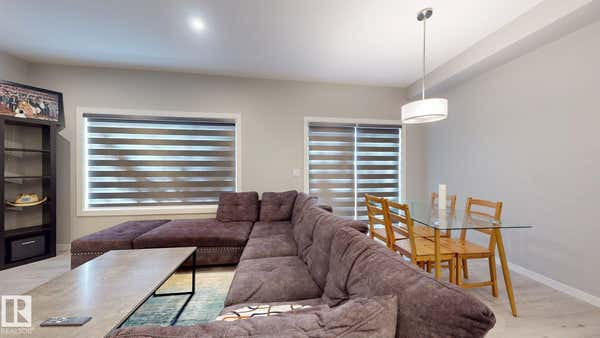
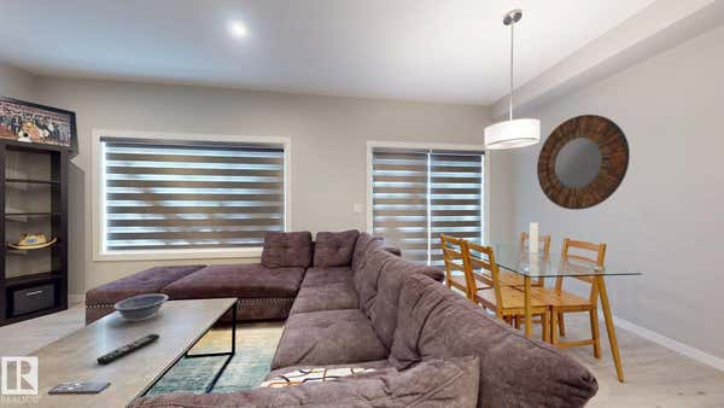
+ remote control (130, 348)
+ decorative bowl (141, 309)
+ home mirror (576, 163)
